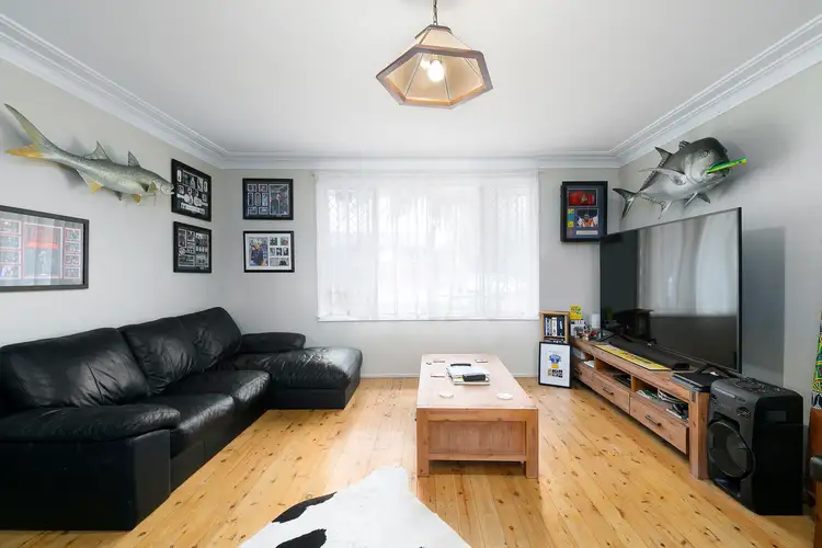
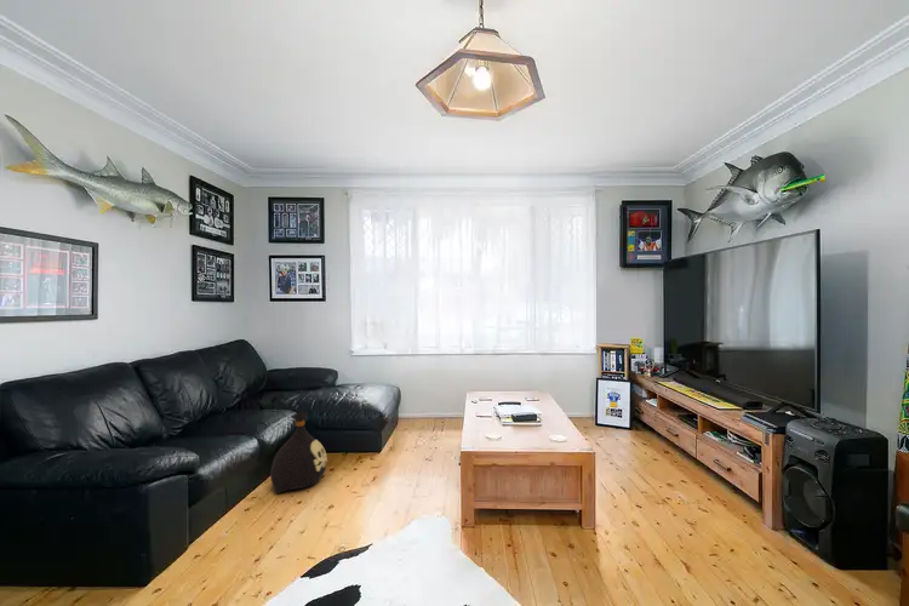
+ bag (299, 447)
